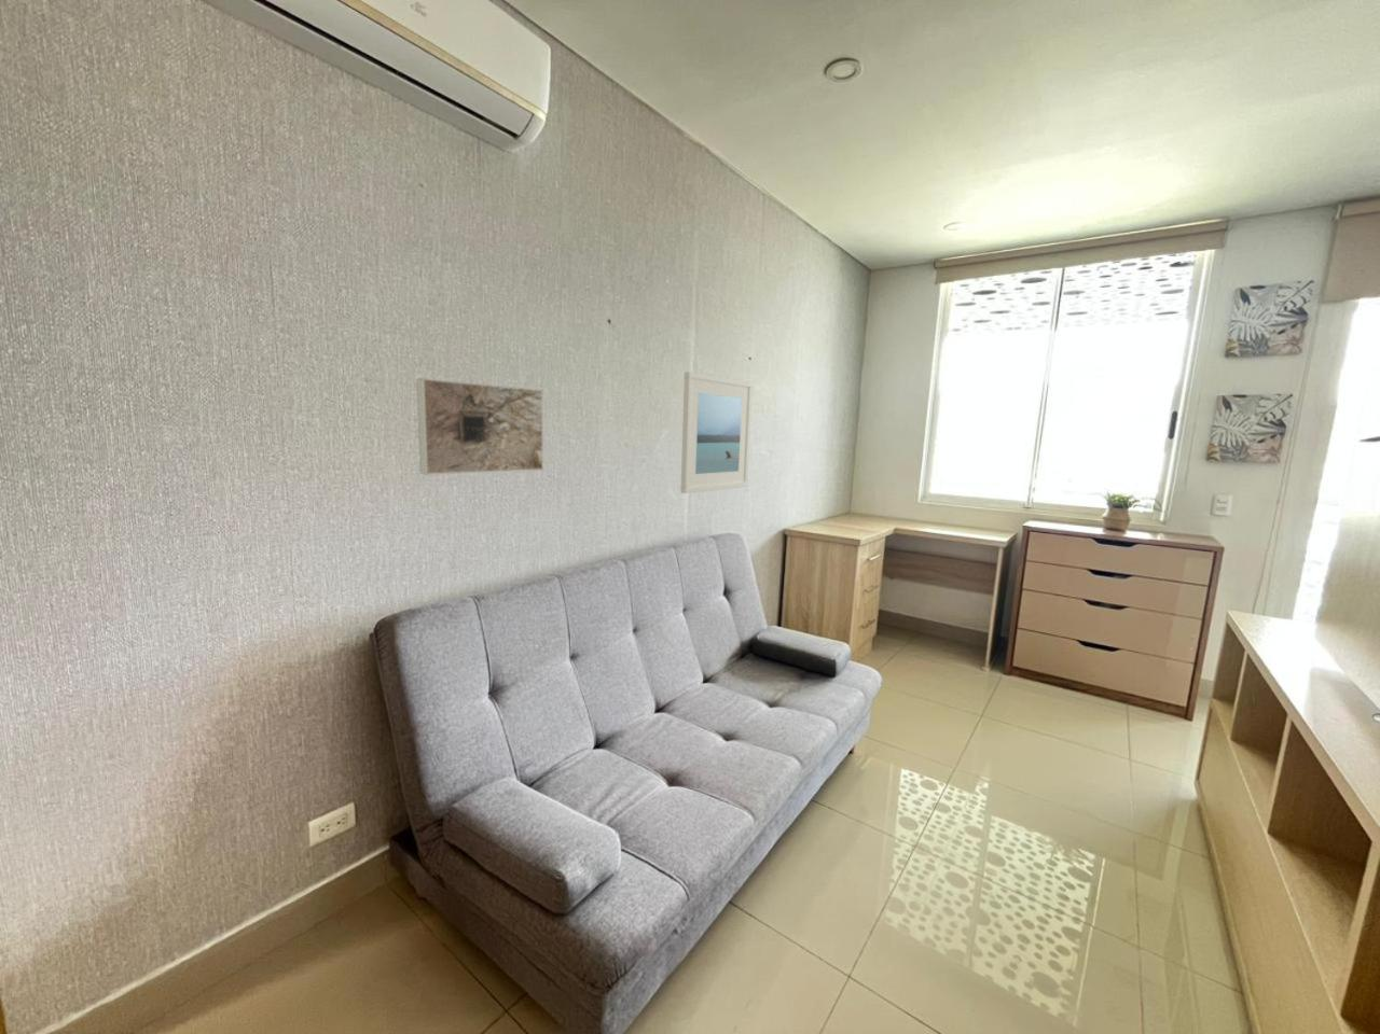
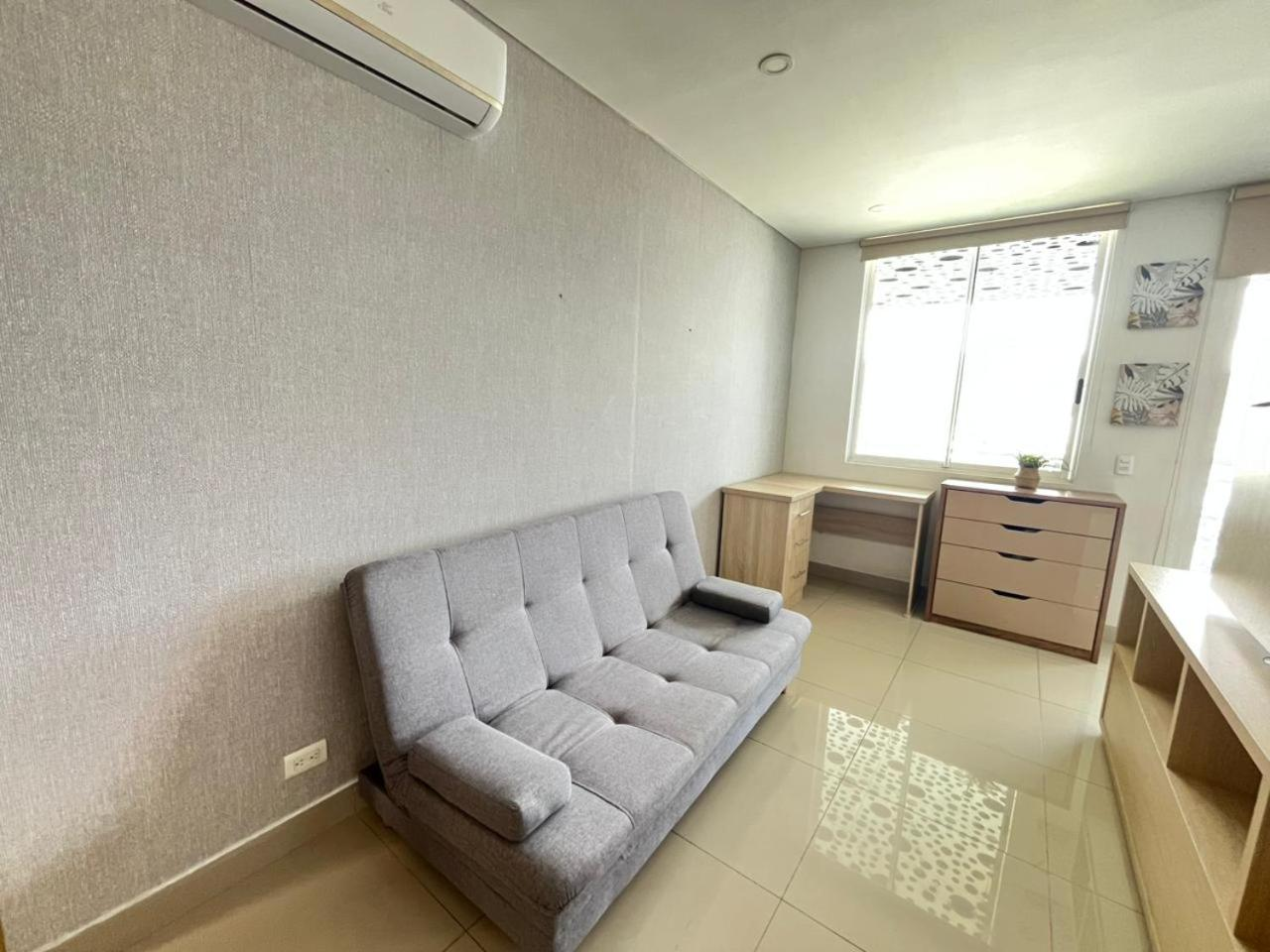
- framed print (485, 429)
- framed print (718, 434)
